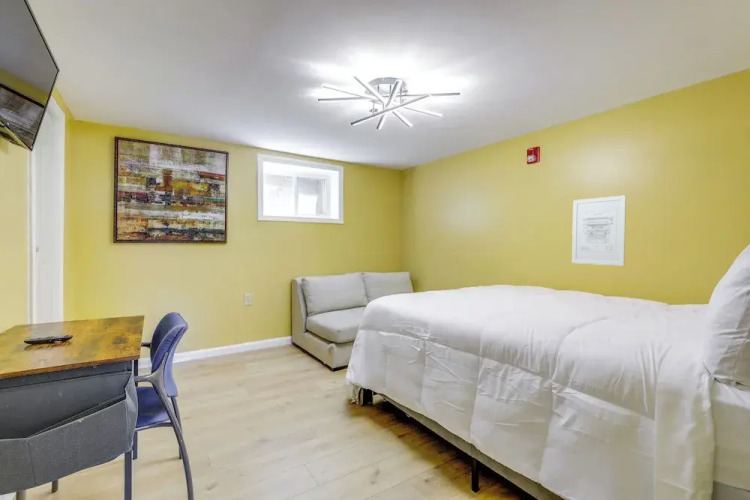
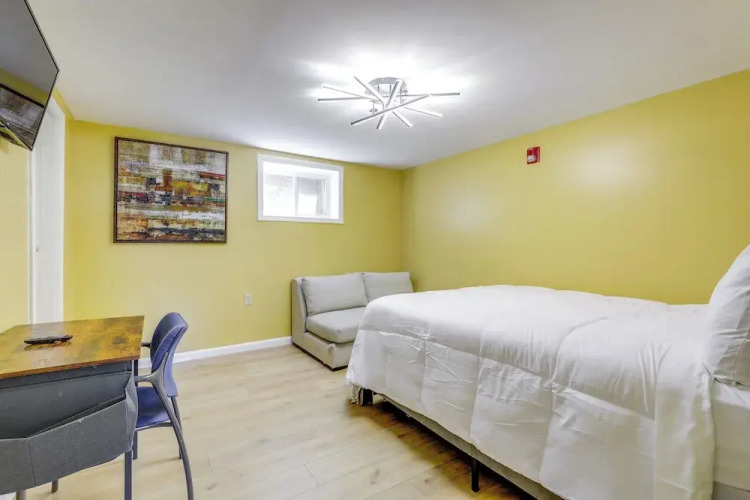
- wall art (597, 231)
